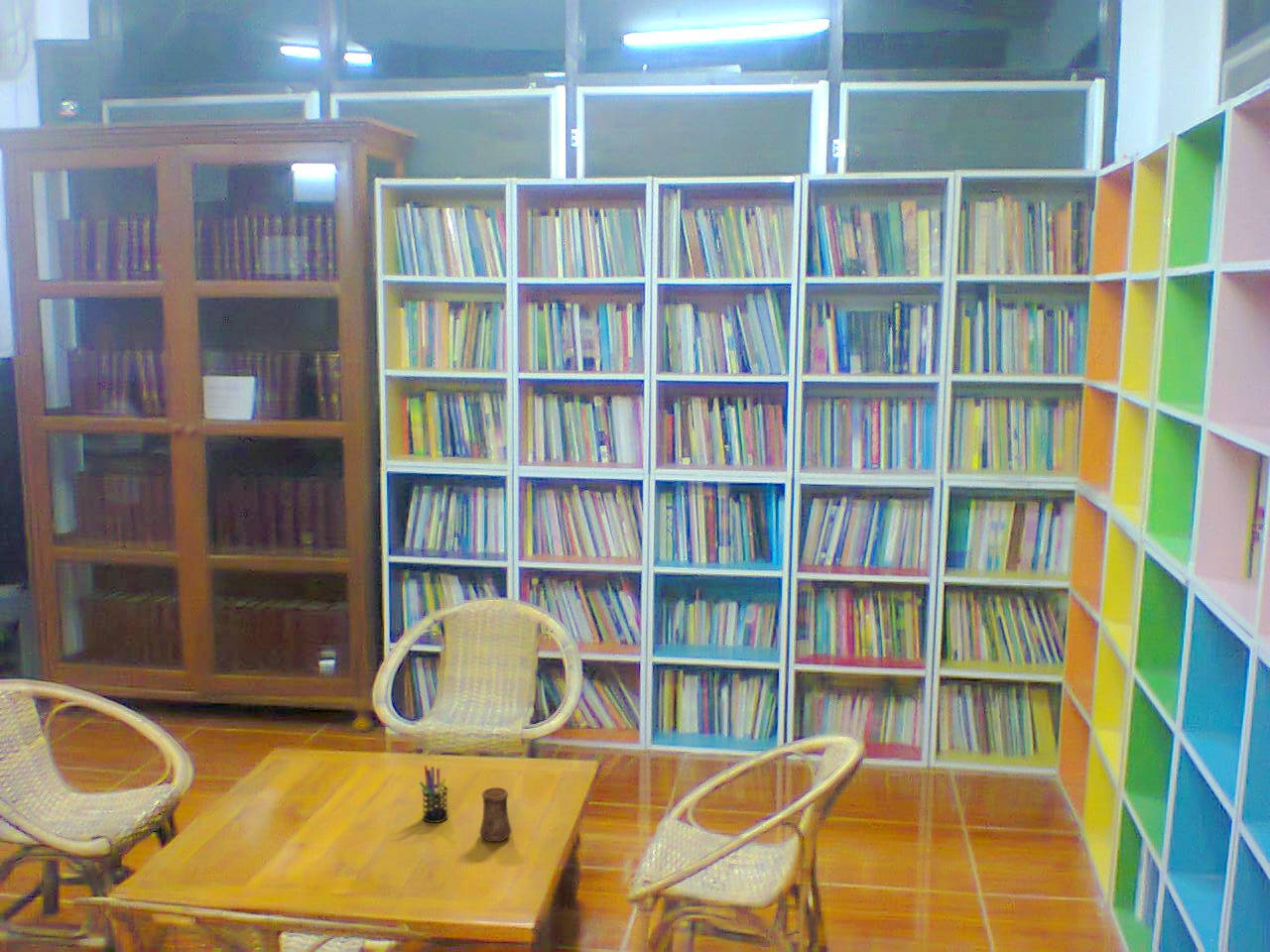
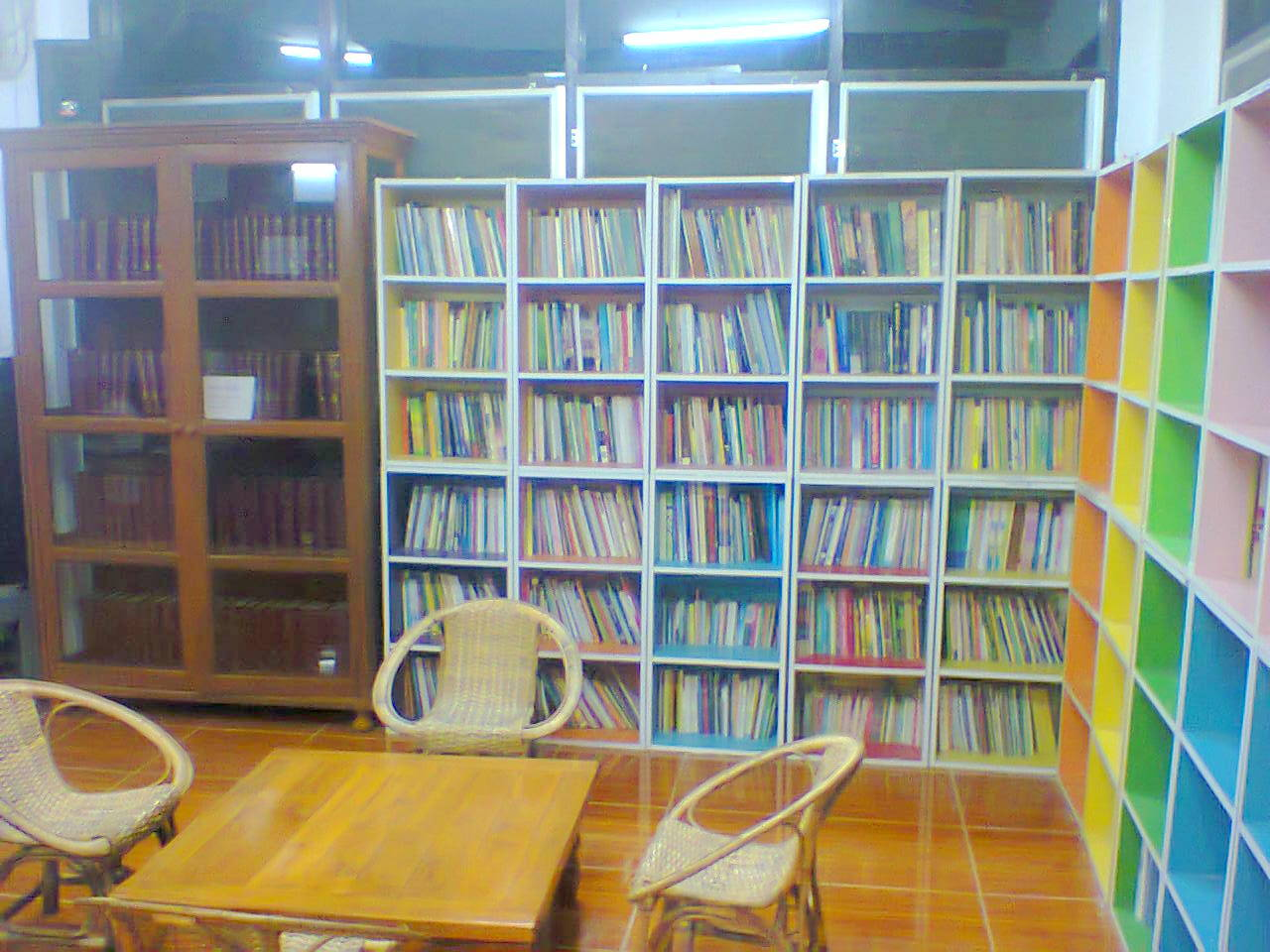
- cup (495, 814)
- pen holder (432, 793)
